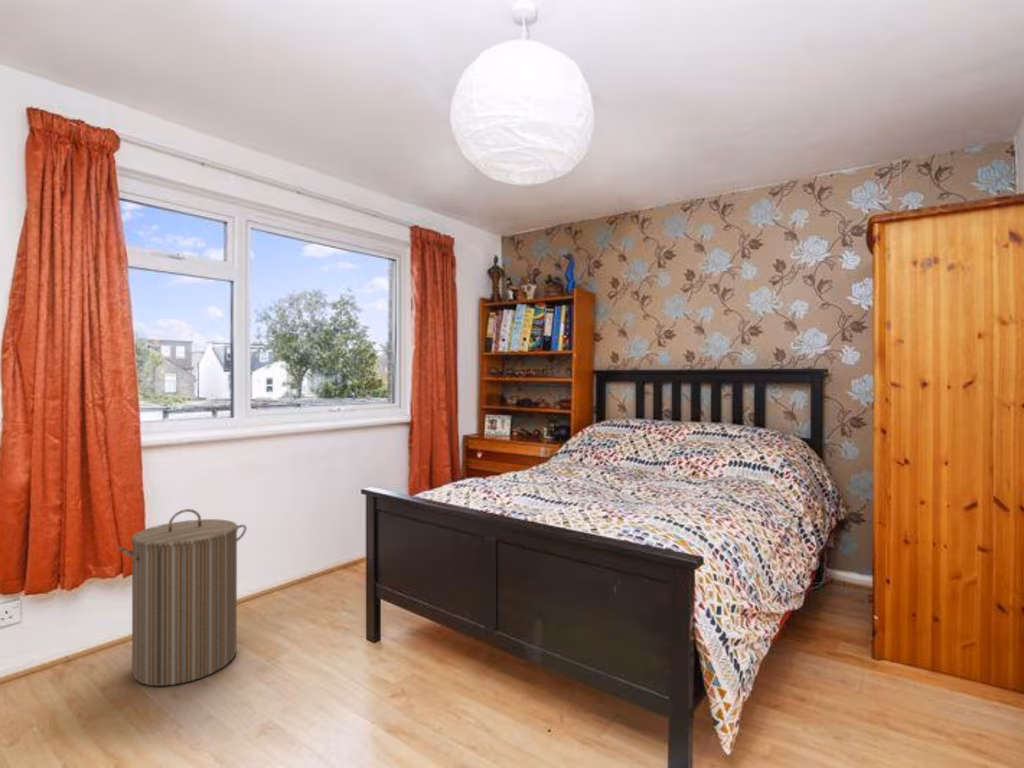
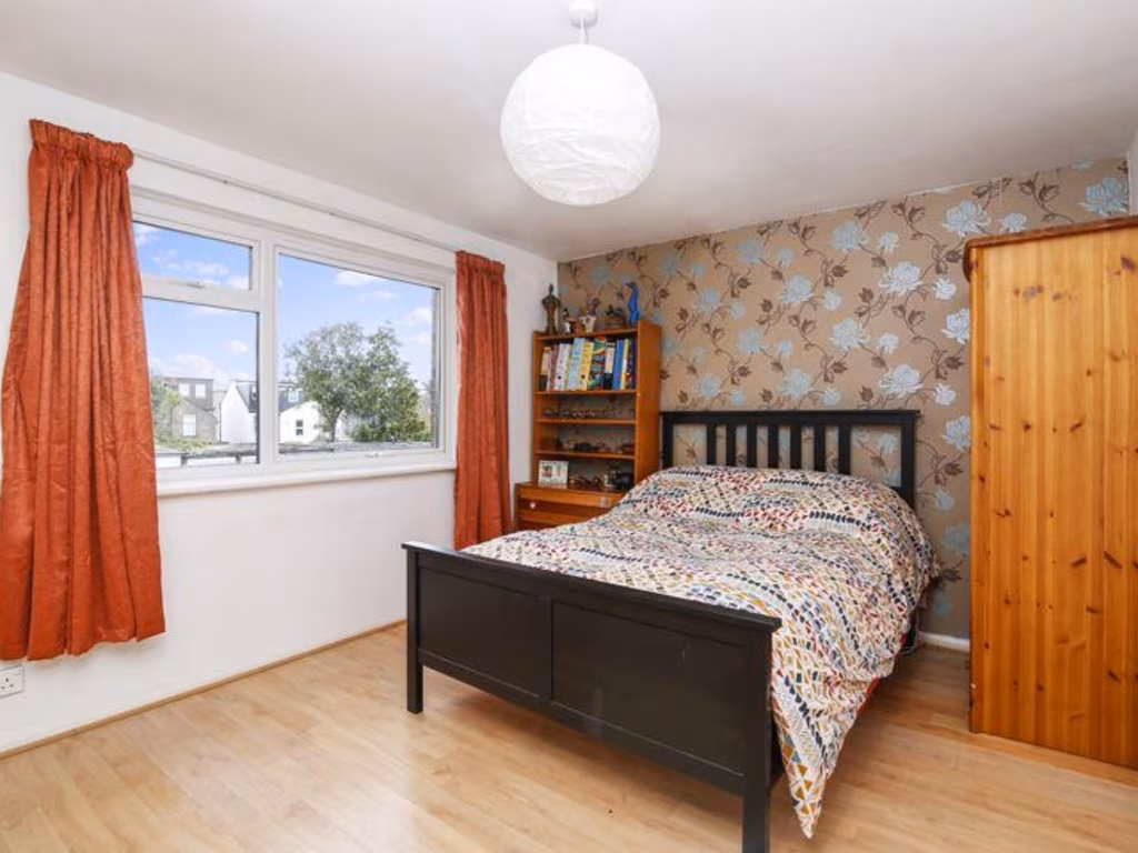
- laundry hamper (186, 585)
